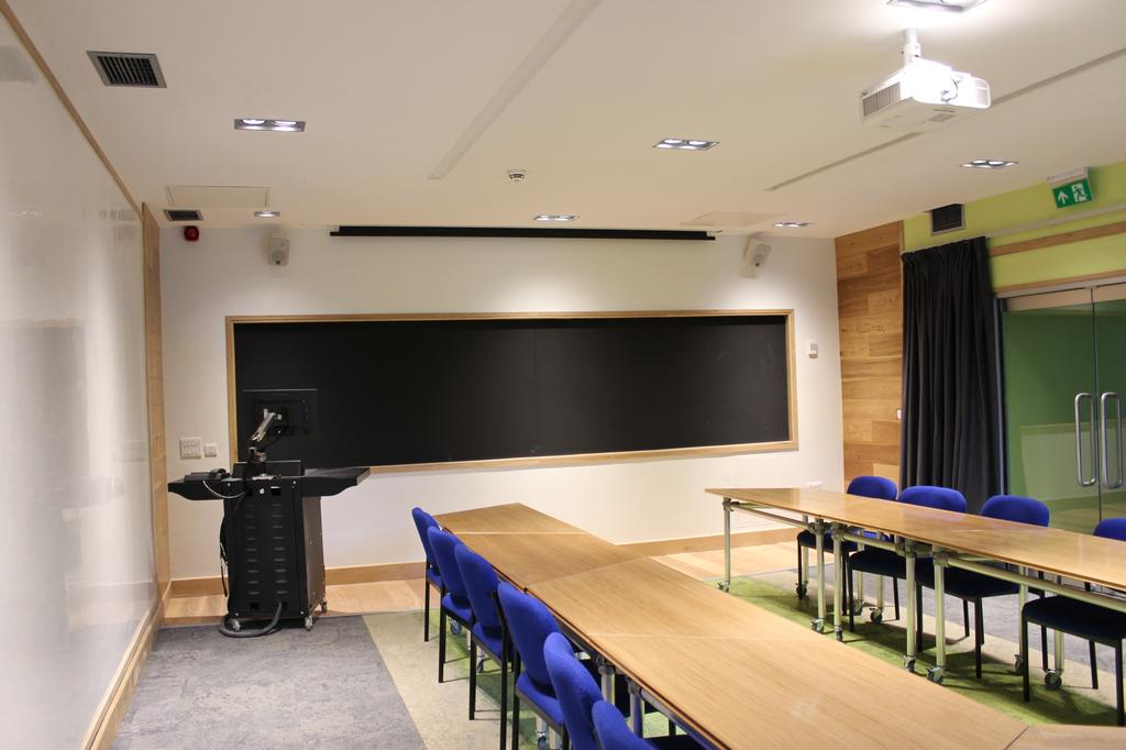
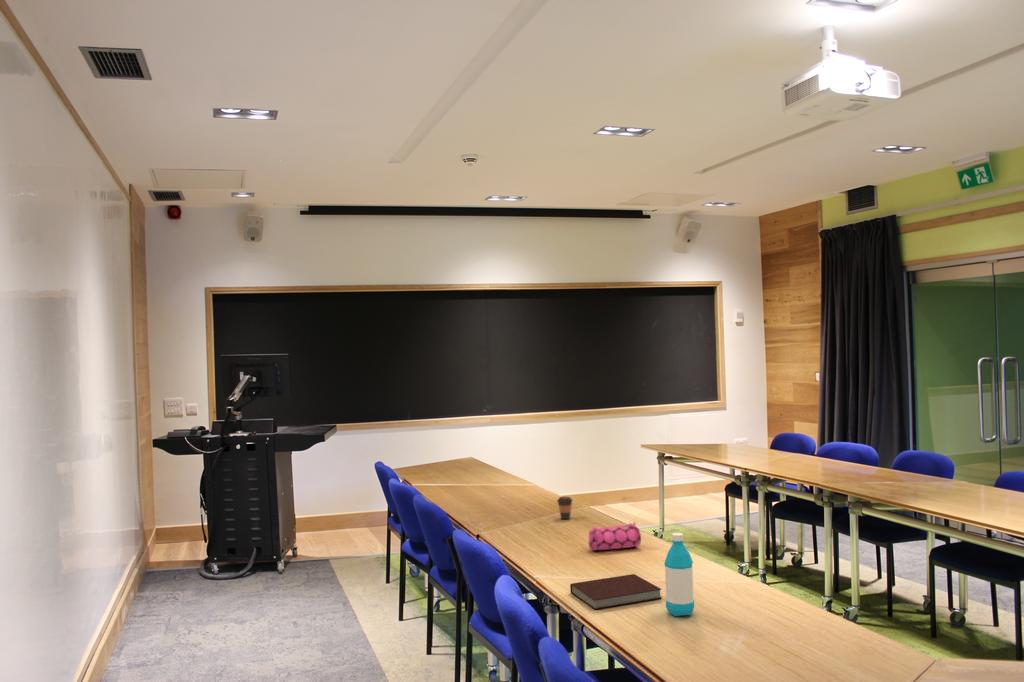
+ notebook (615, 590)
+ pencil case (614, 536)
+ coffee cup (565, 508)
+ water bottle (679, 573)
